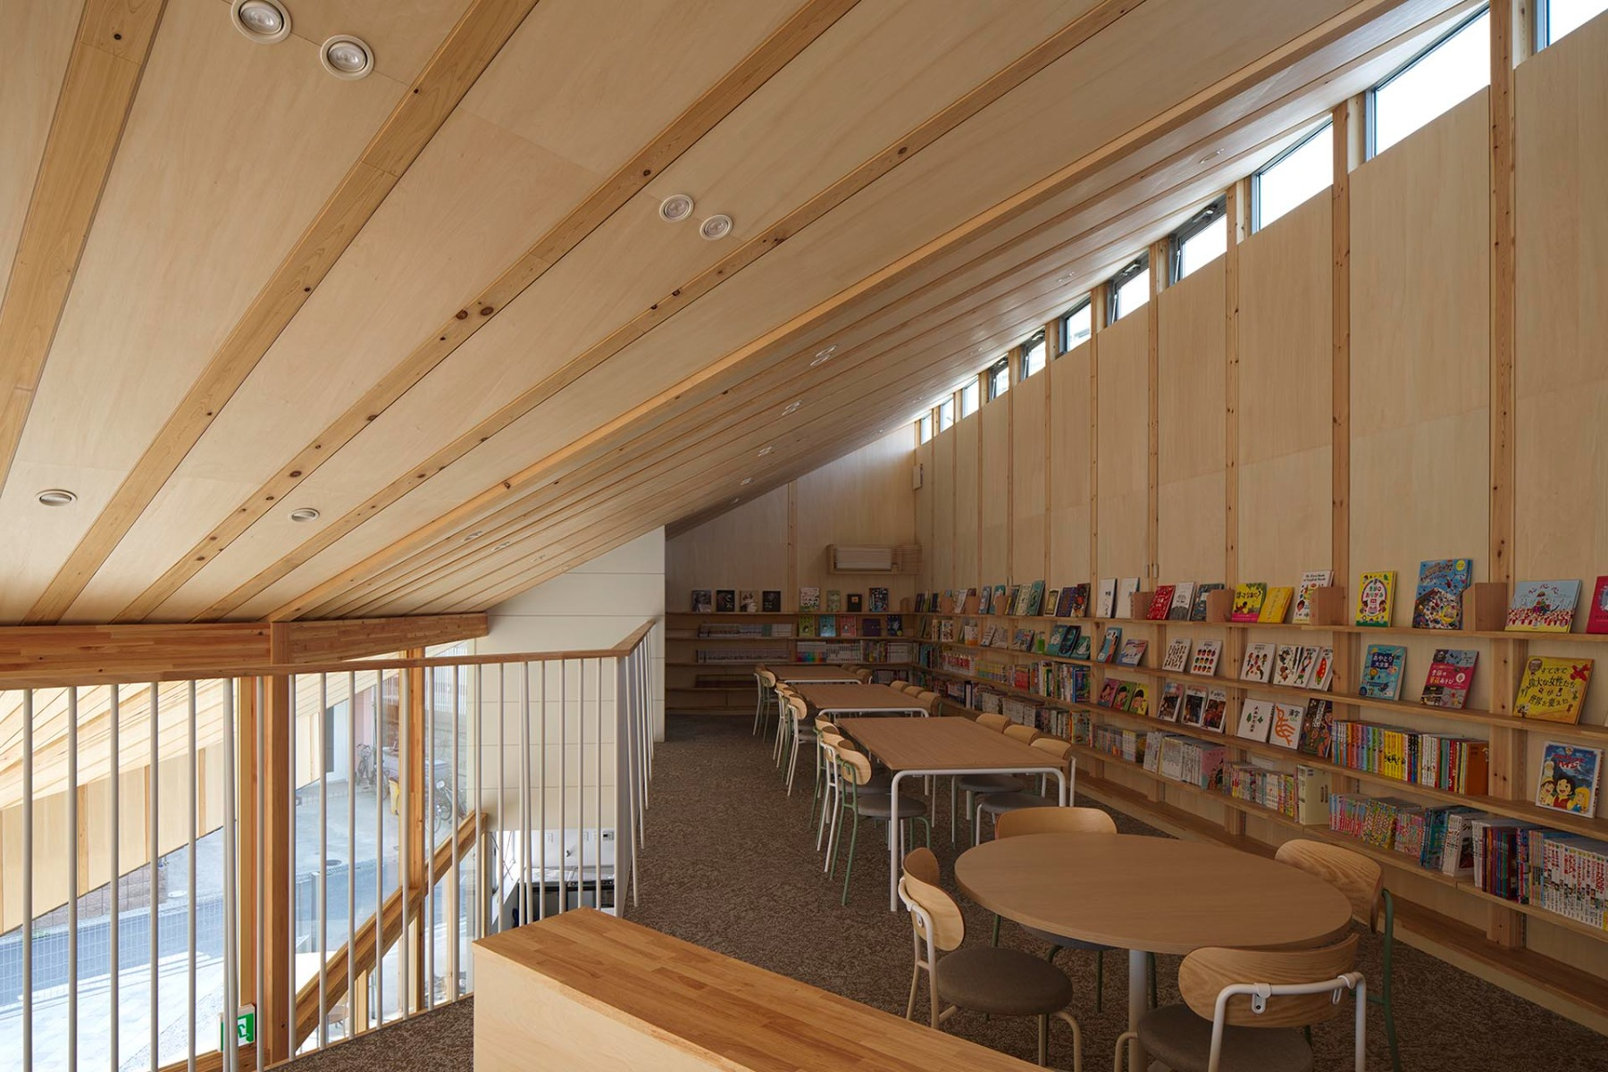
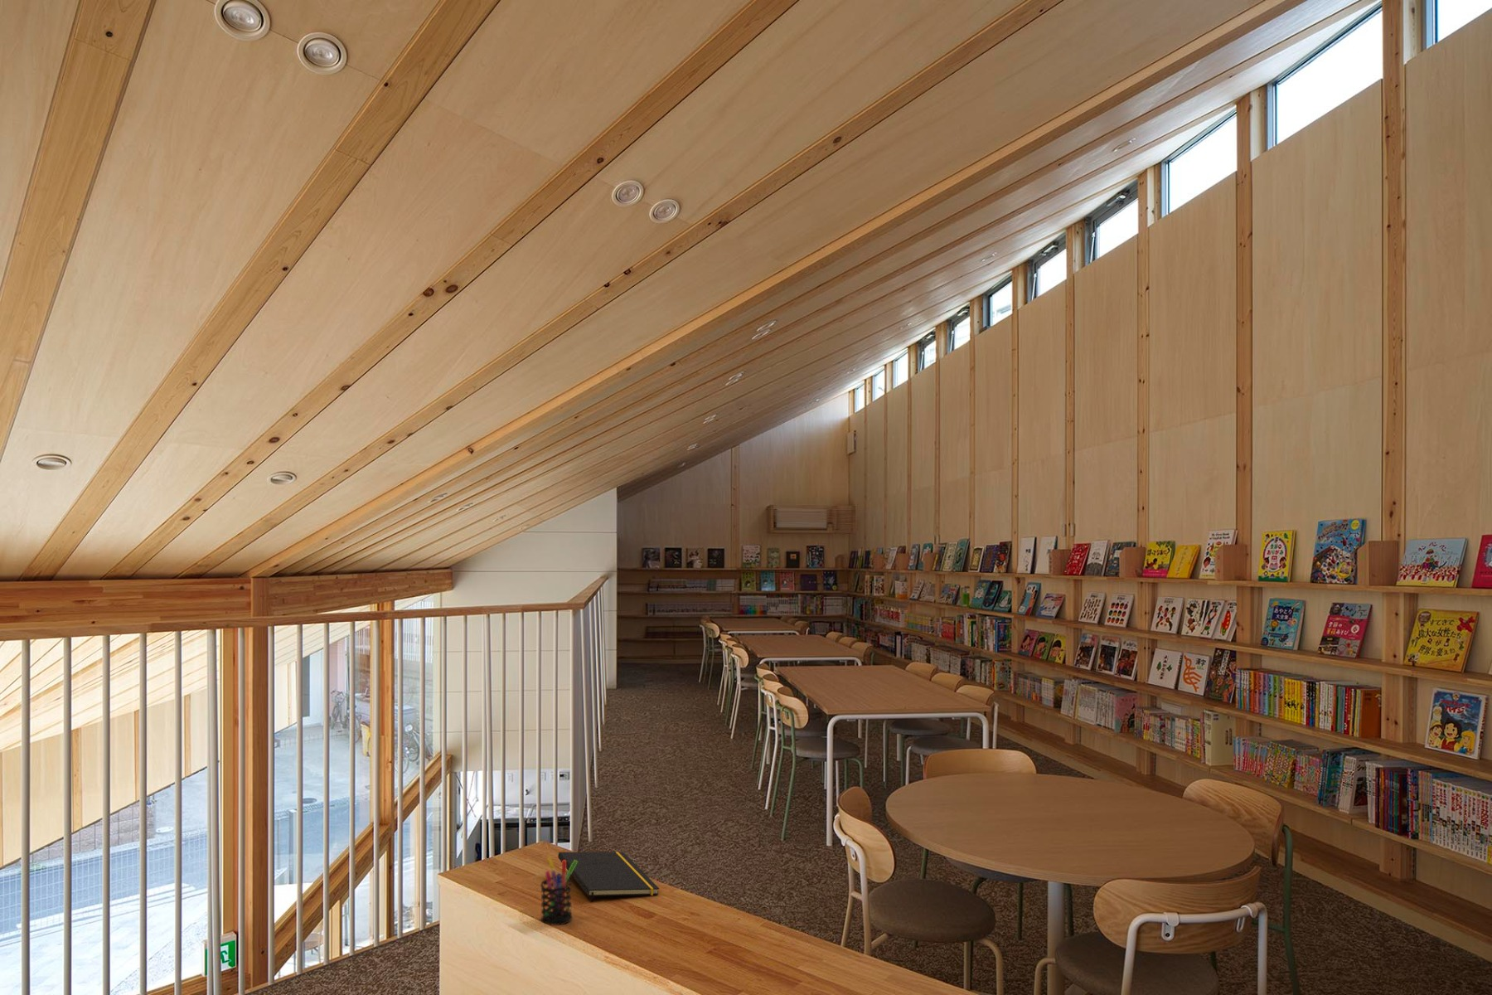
+ notepad (607, 872)
+ pen holder (561, 886)
